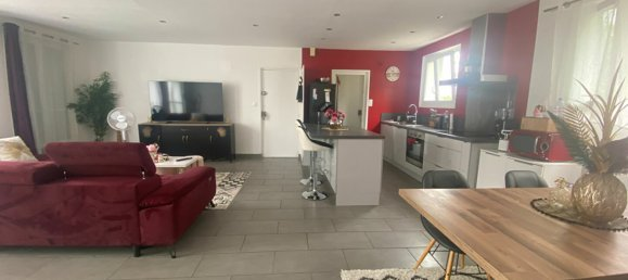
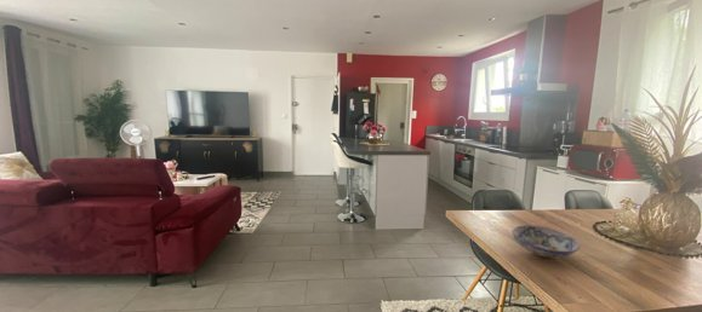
+ bowl (543, 244)
